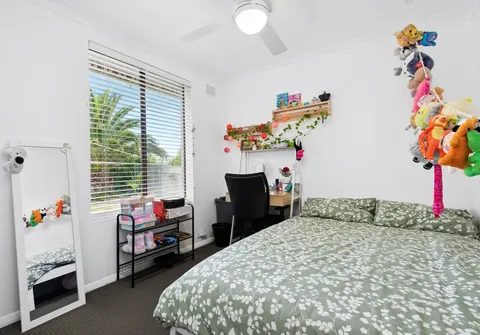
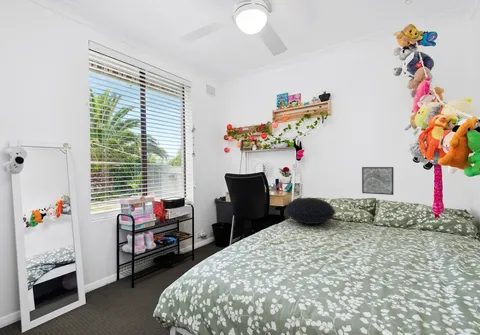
+ cushion (309, 210)
+ wall art (377, 180)
